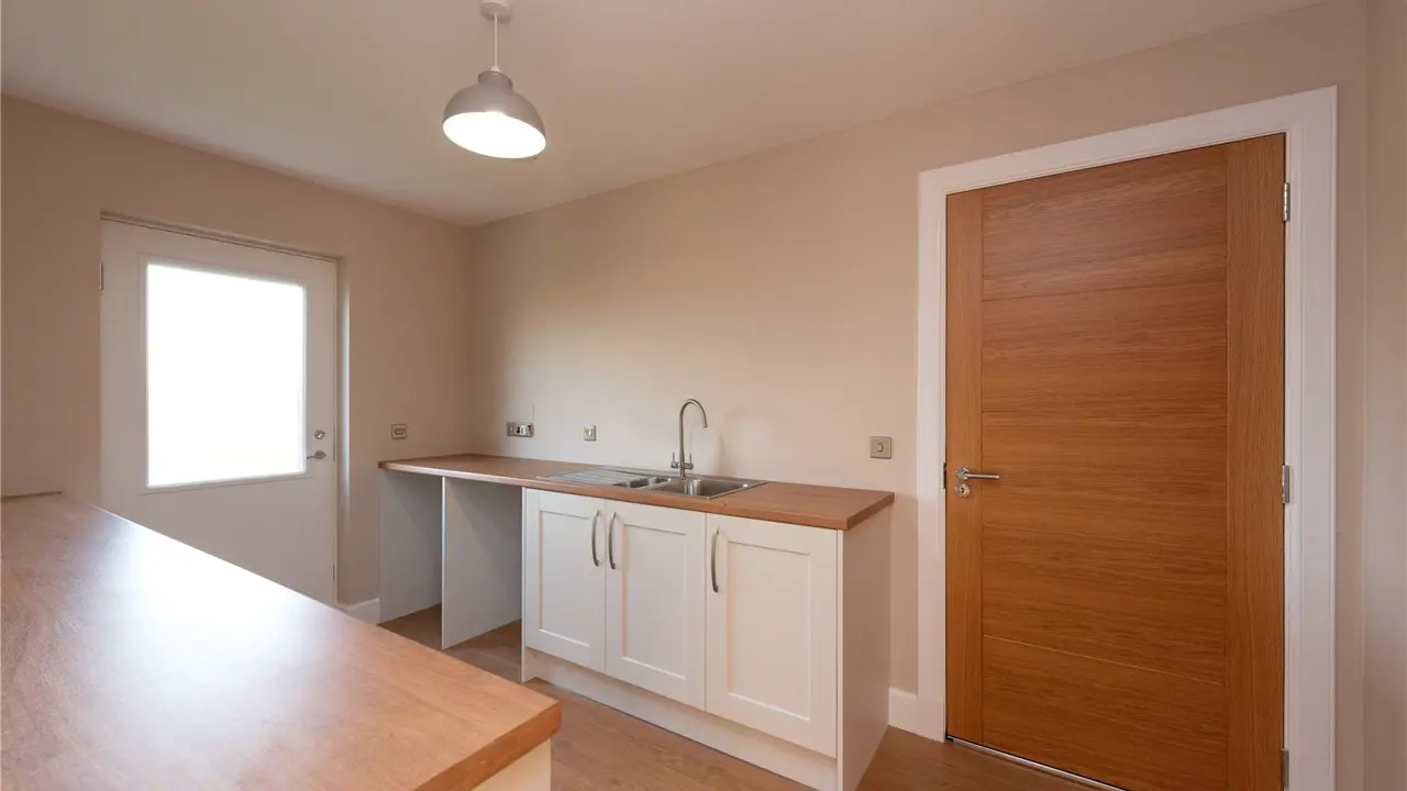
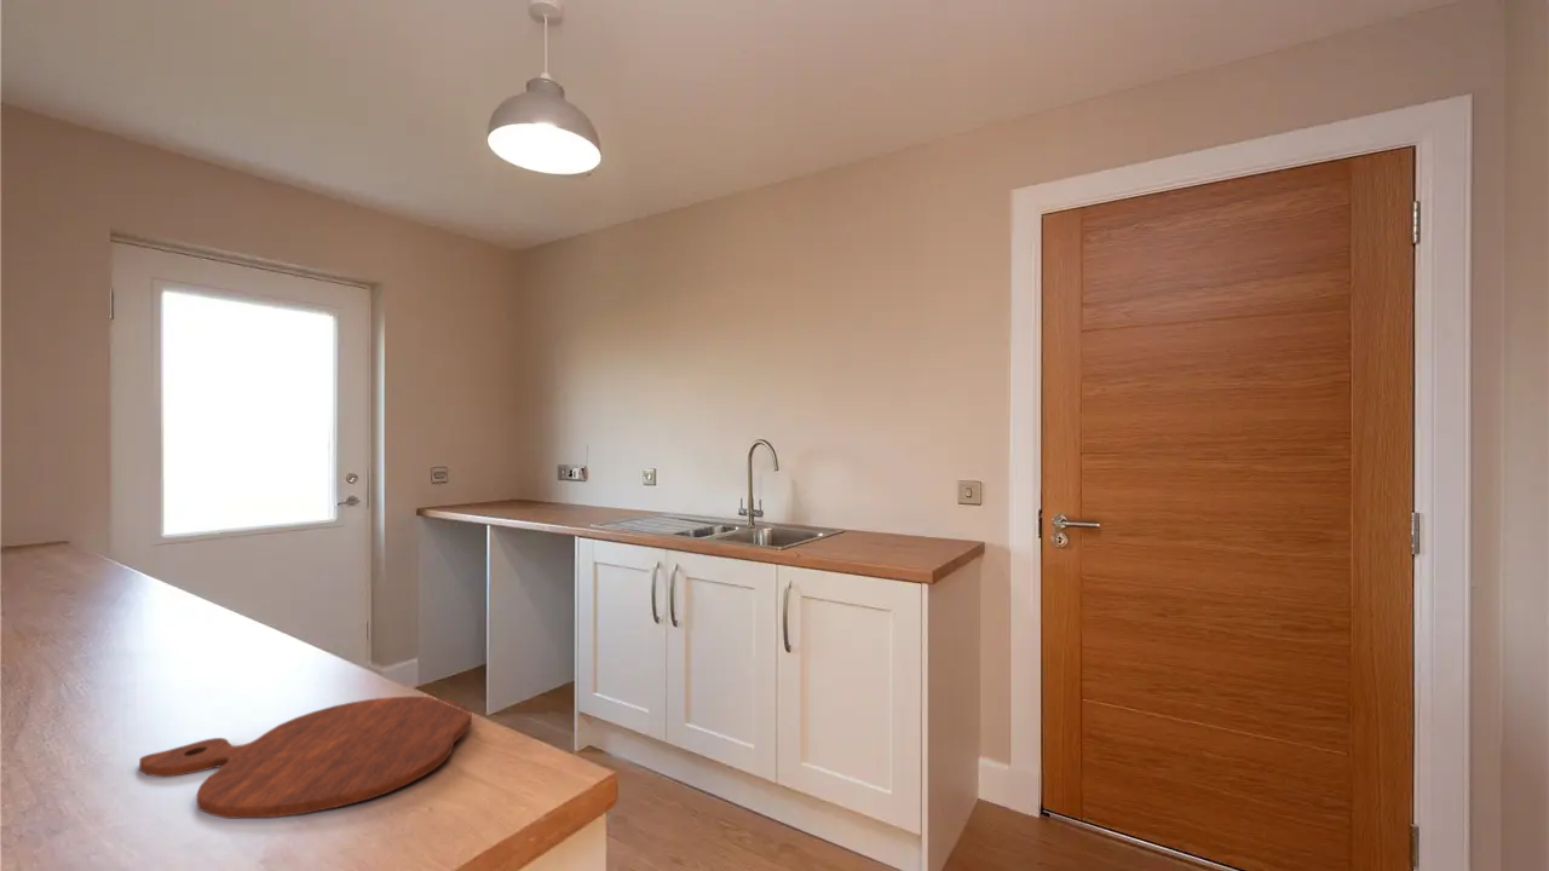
+ cutting board (305, 749)
